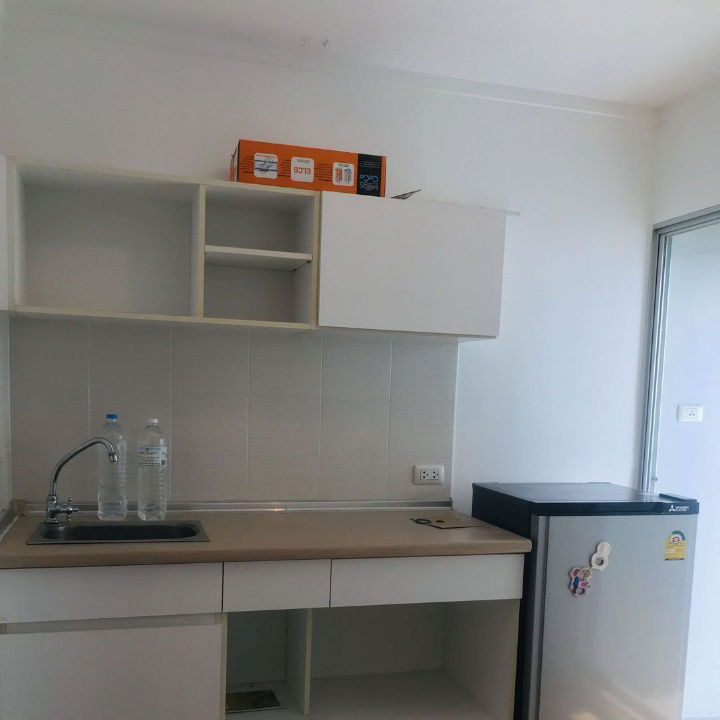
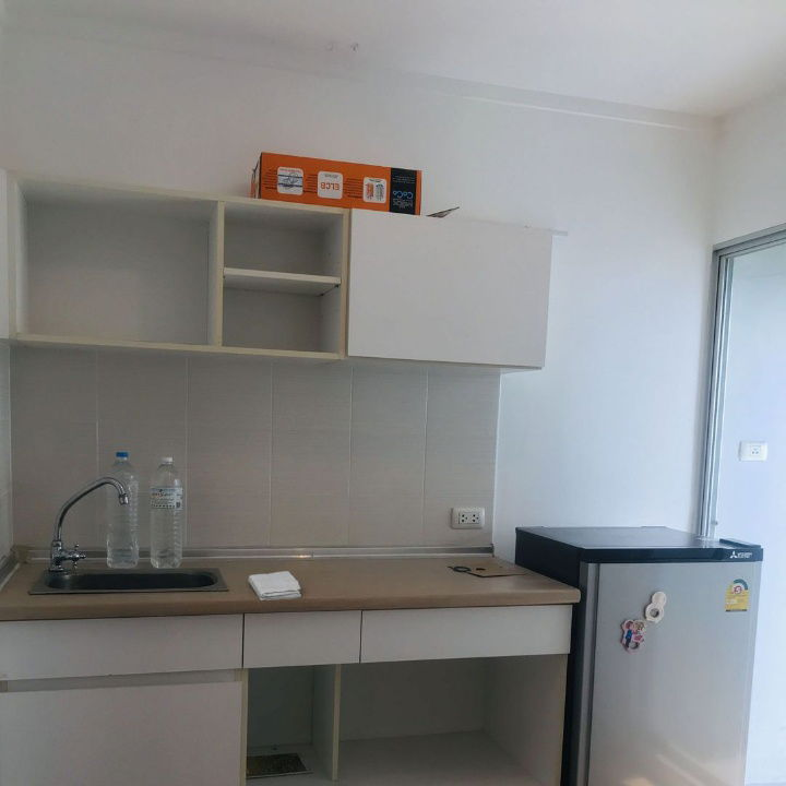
+ washcloth (274, 584)
